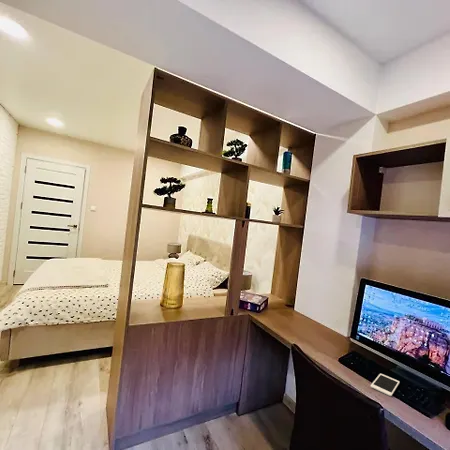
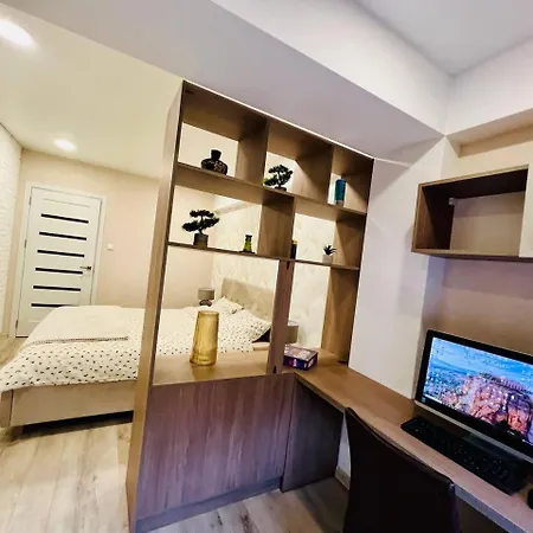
- cell phone (385, 384)
